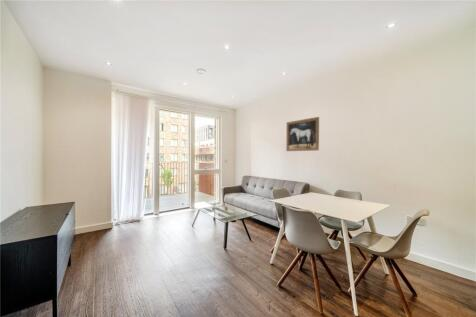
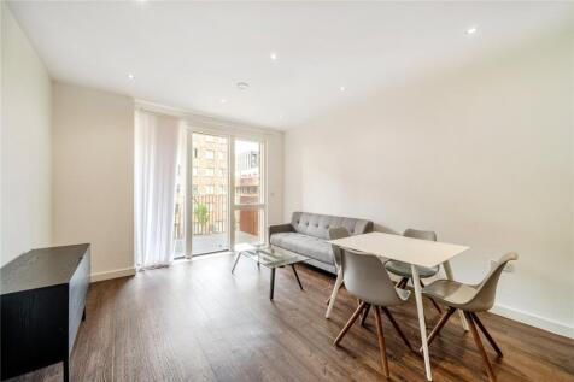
- wall art (301, 135)
